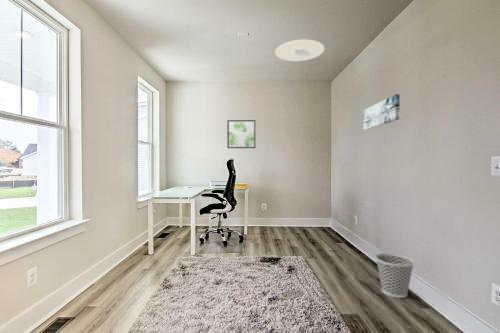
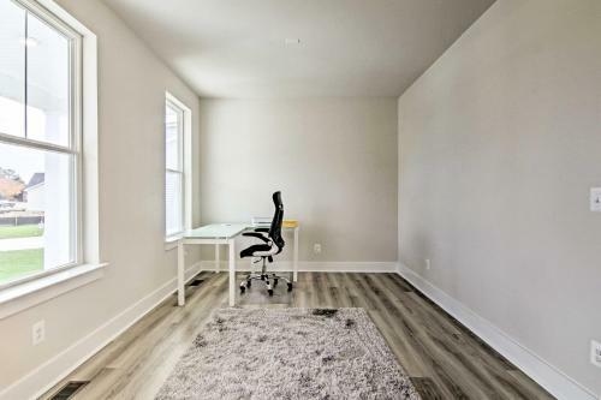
- ceiling light (299, 48)
- wall art (241, 134)
- wastebasket (394, 275)
- wall art (379, 114)
